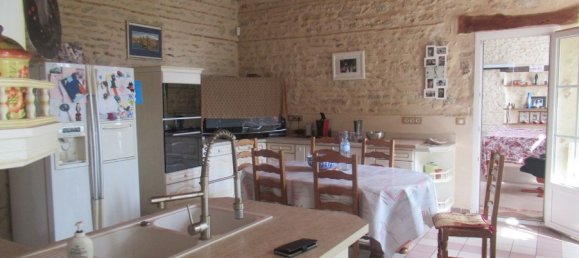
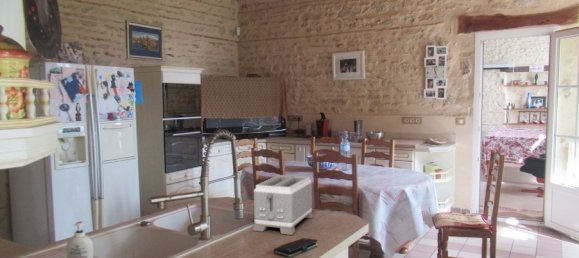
+ toaster (283, 202)
